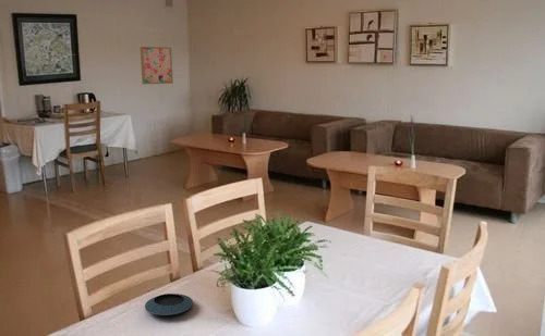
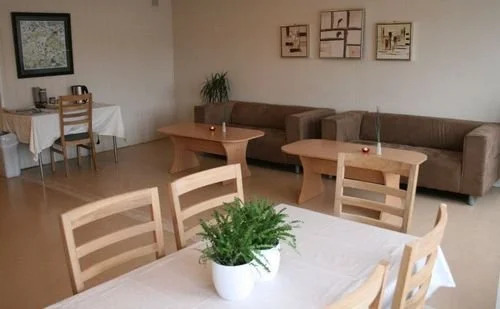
- saucer (169, 302)
- wall art (157, 65)
